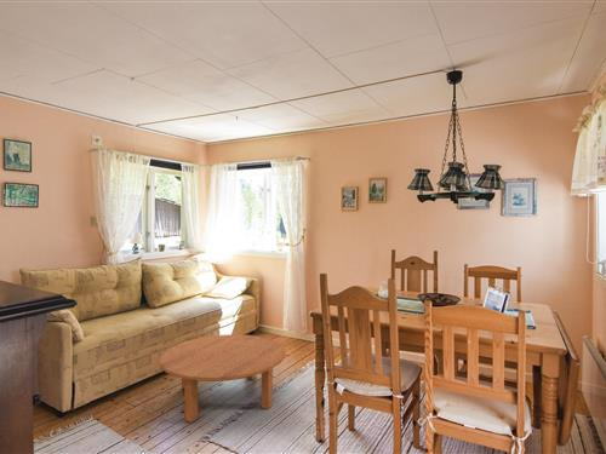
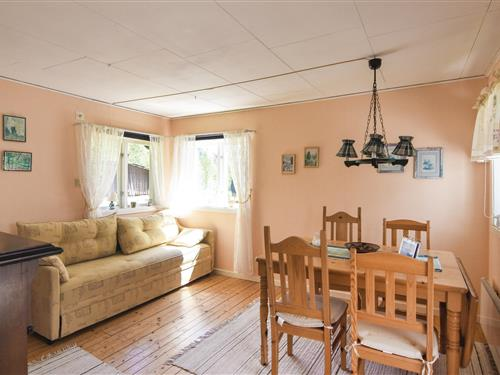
- coffee table (224, 374)
